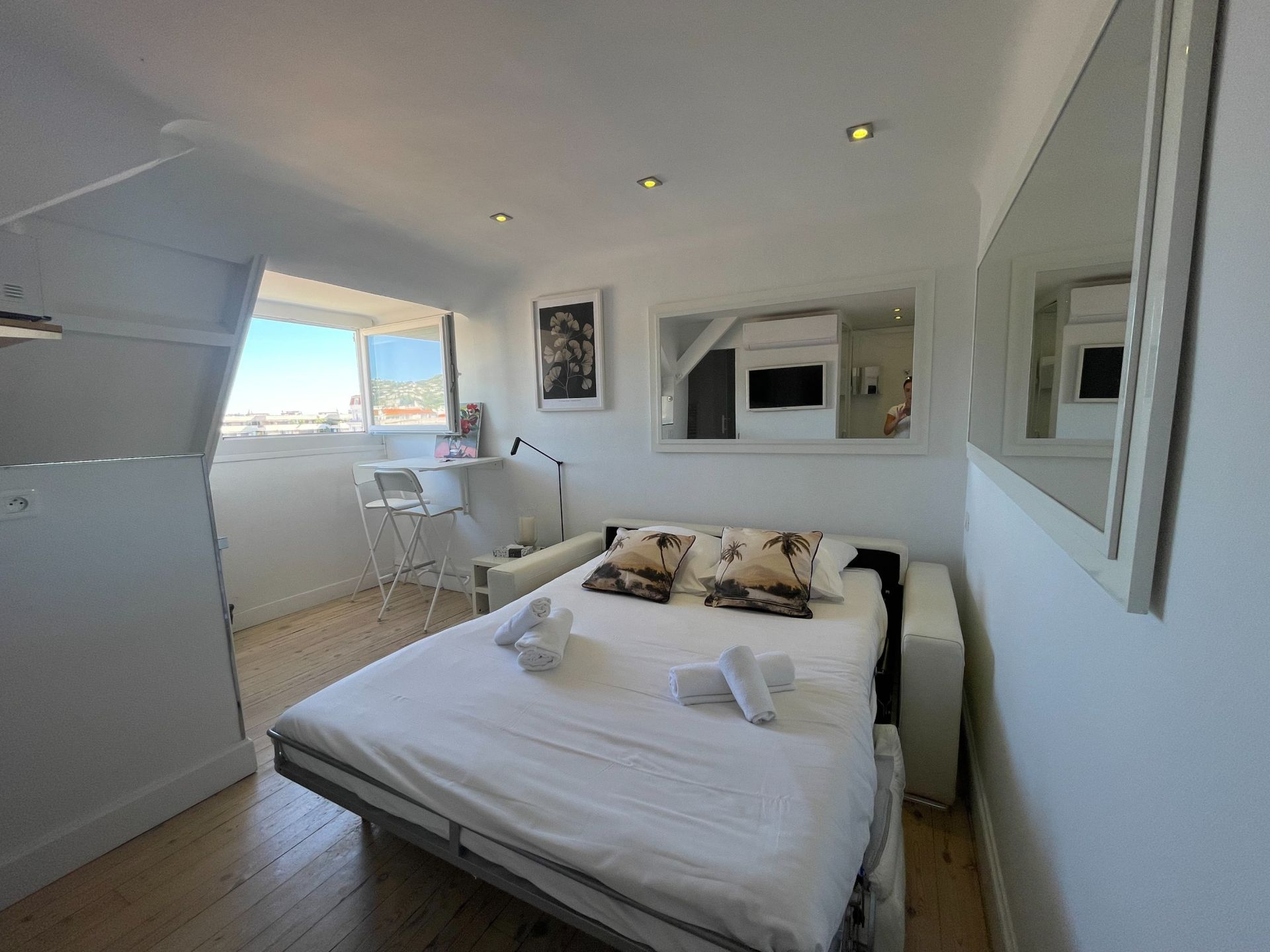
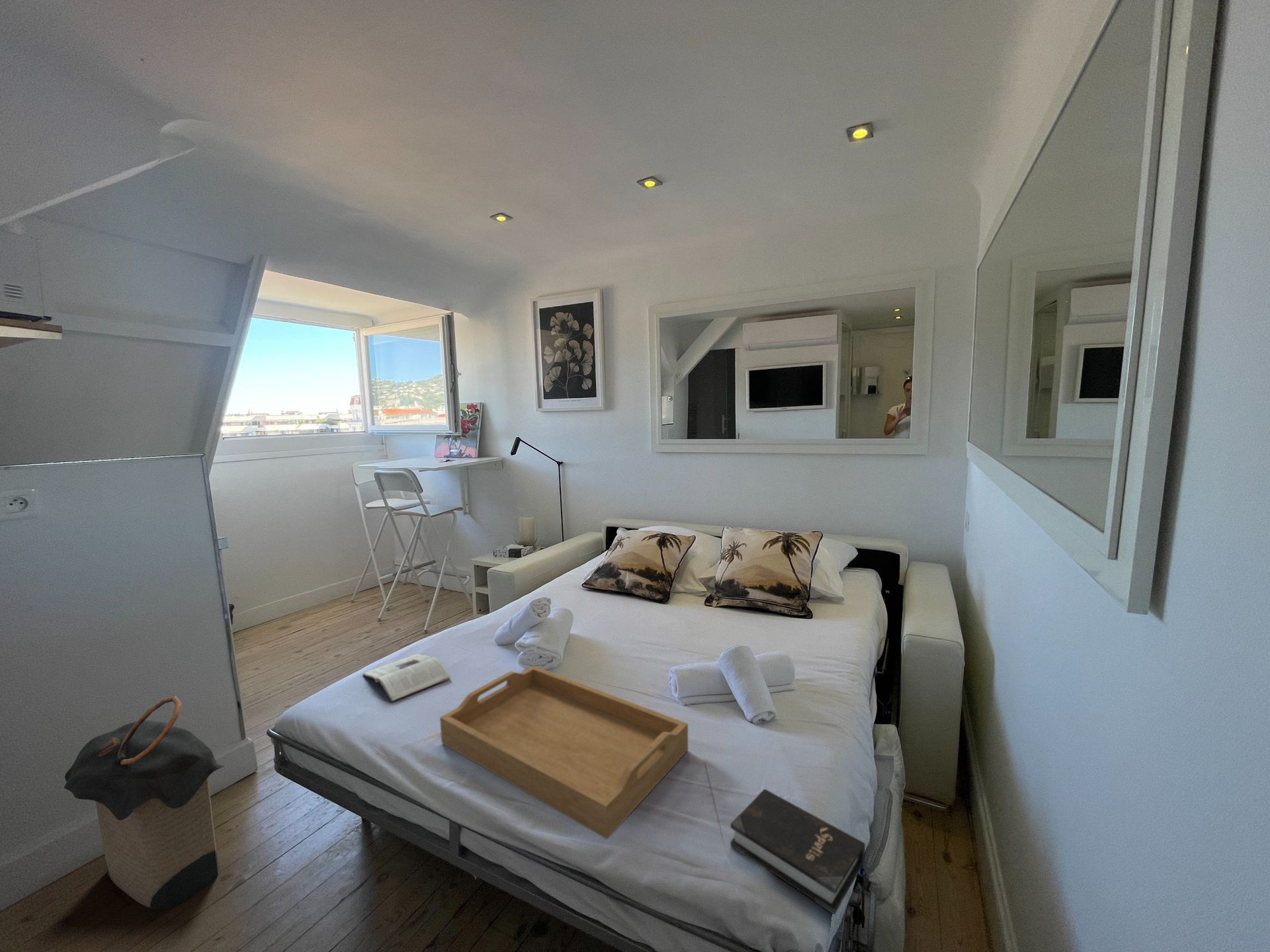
+ magazine (405, 670)
+ laundry hamper (146, 791)
+ hardback book (796, 842)
+ serving tray (562, 729)
